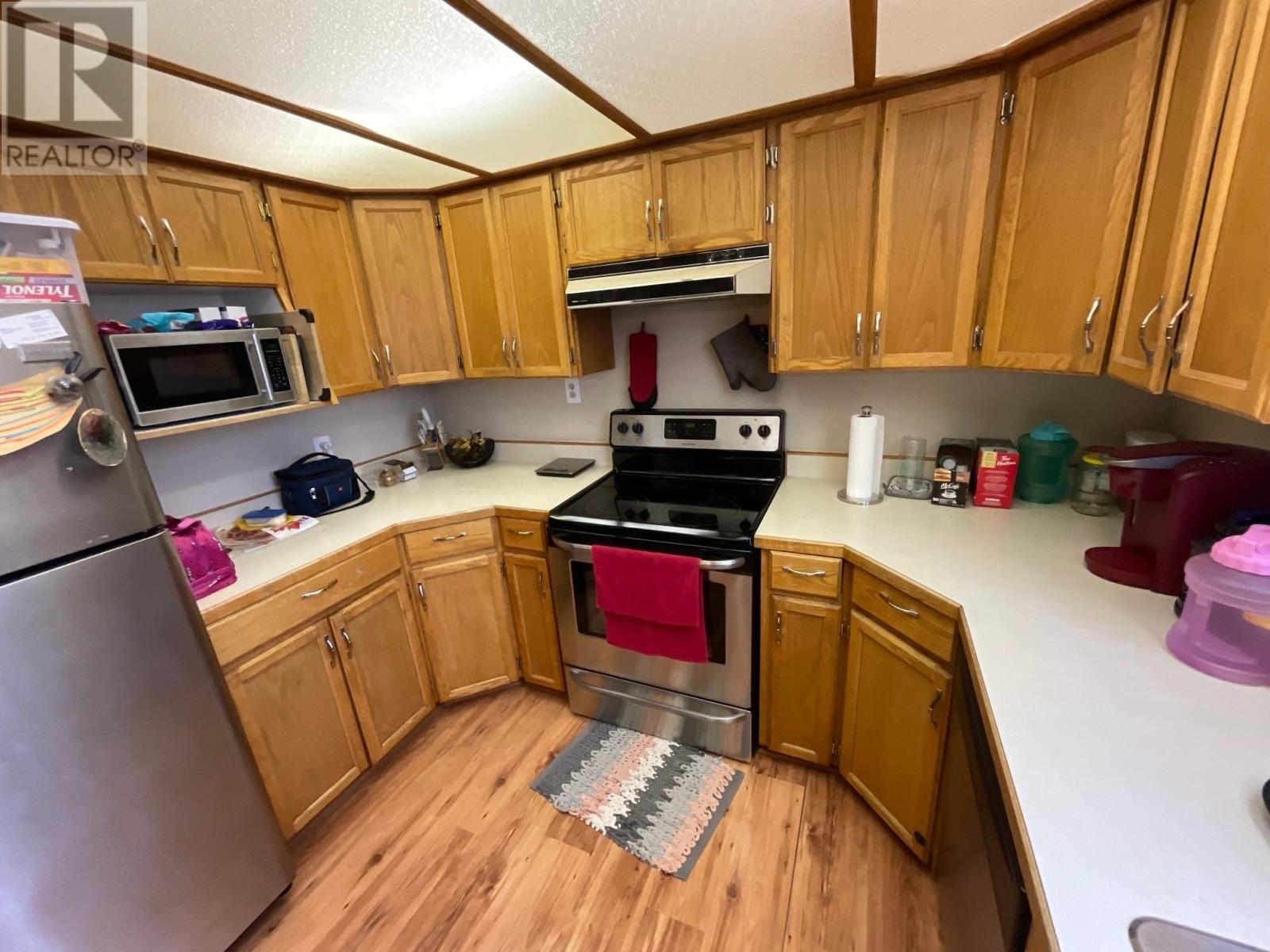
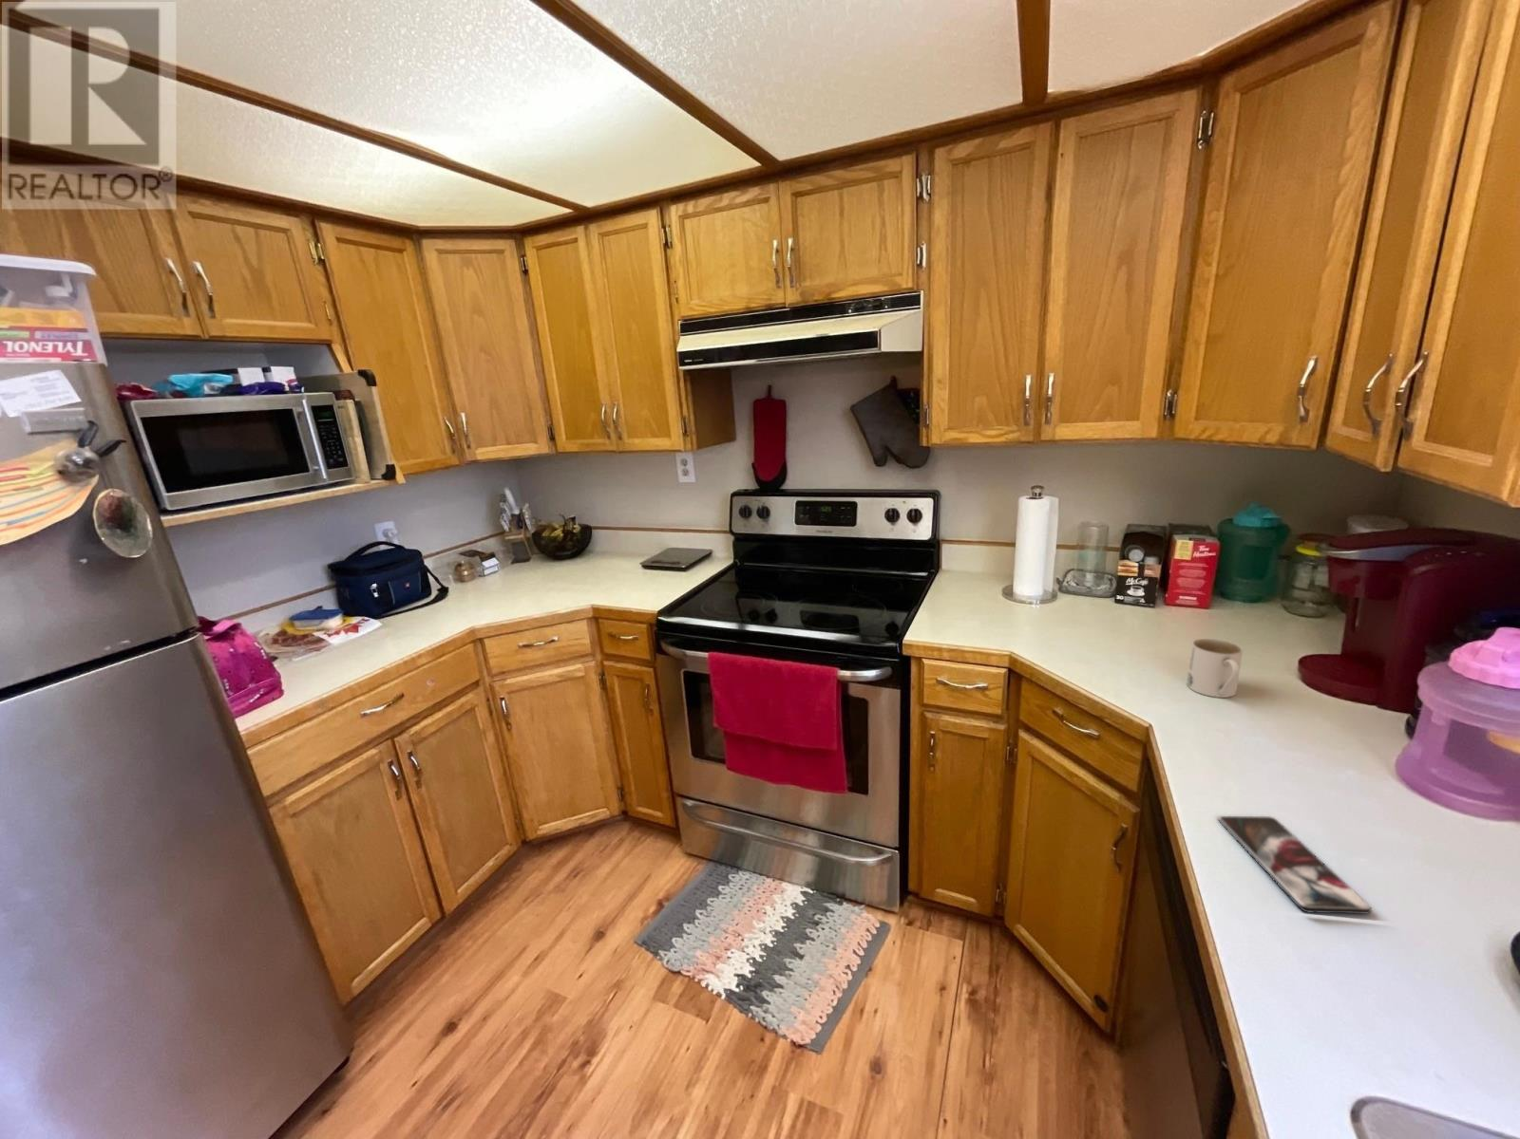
+ mug (1218, 671)
+ smartphone (1287, 860)
